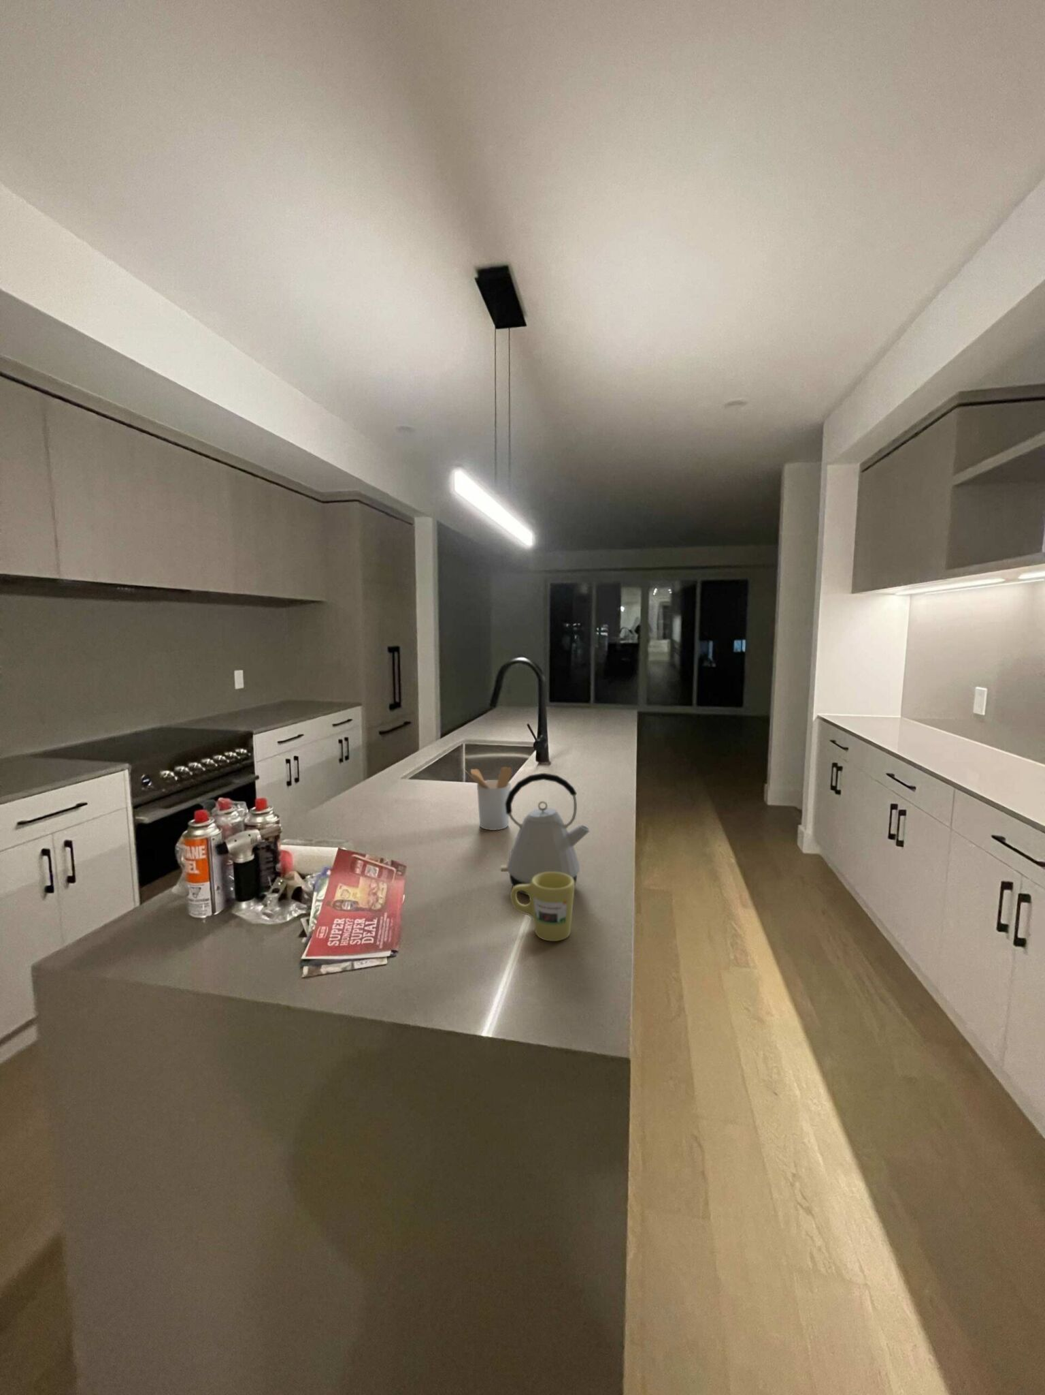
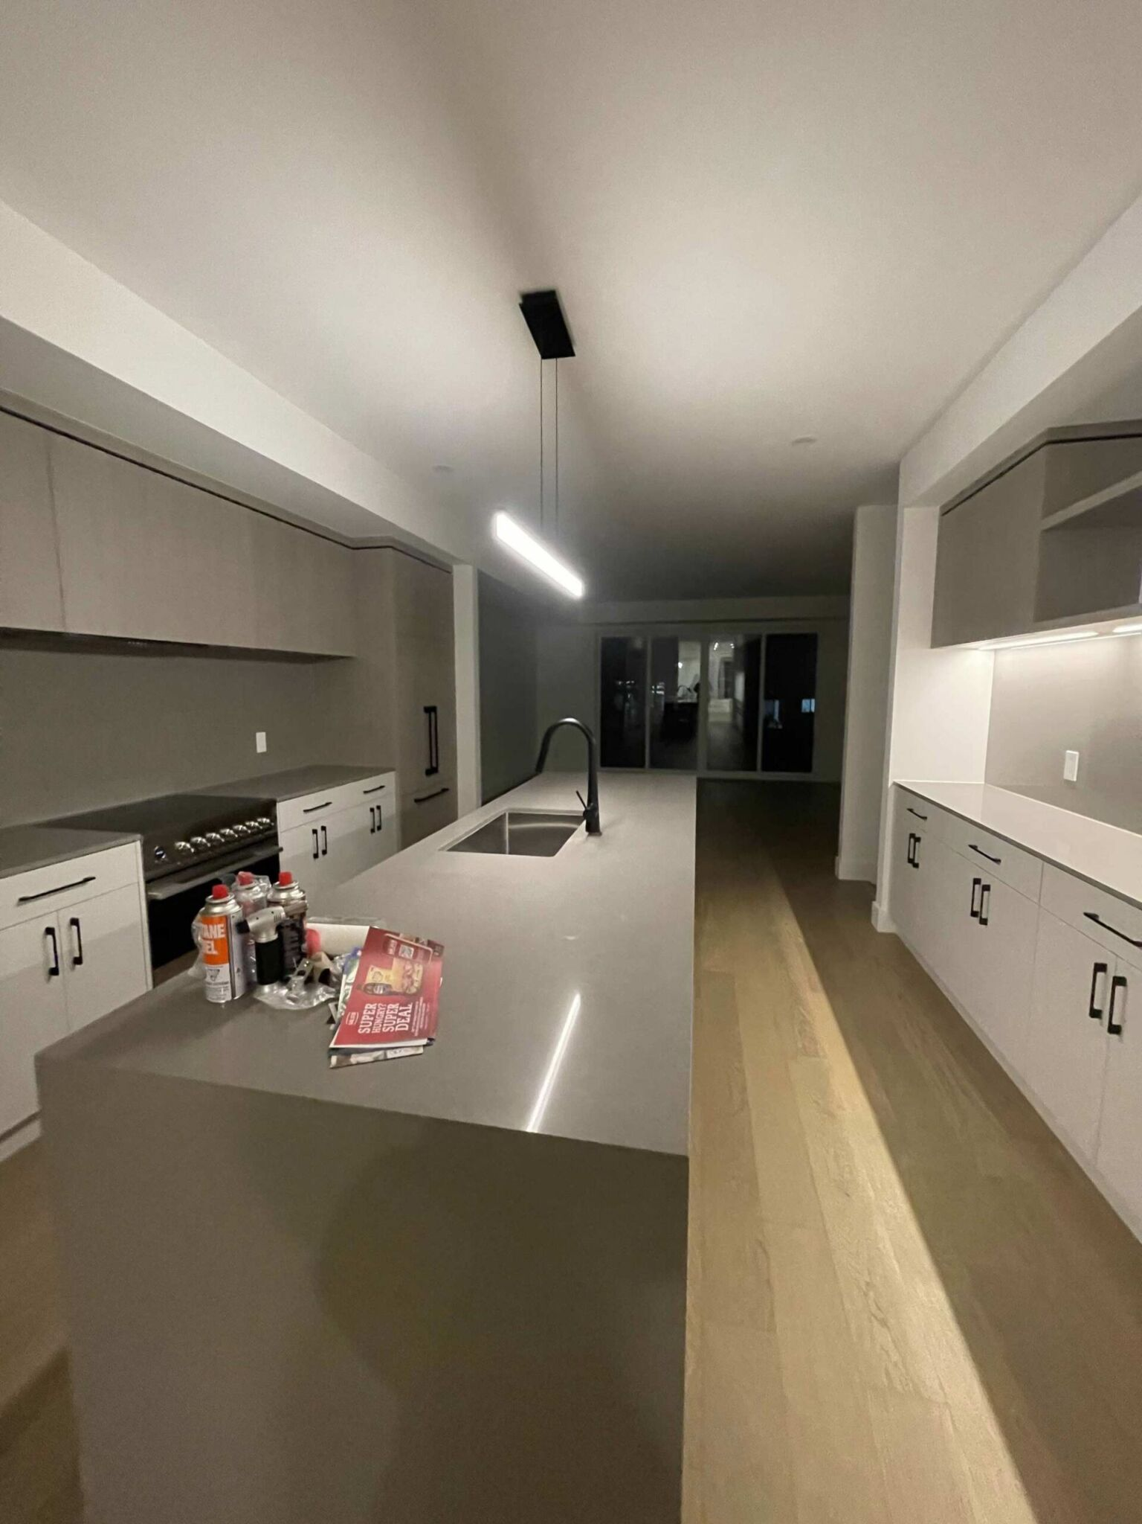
- utensil holder (487, 796)
- mug (541, 905)
- kettle (544, 829)
